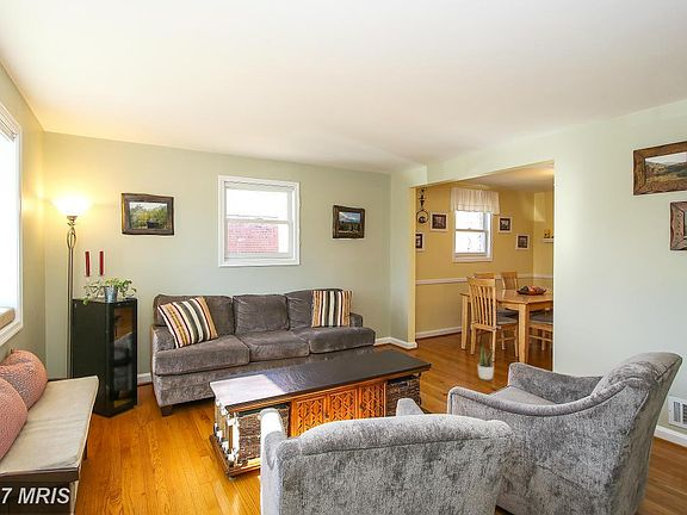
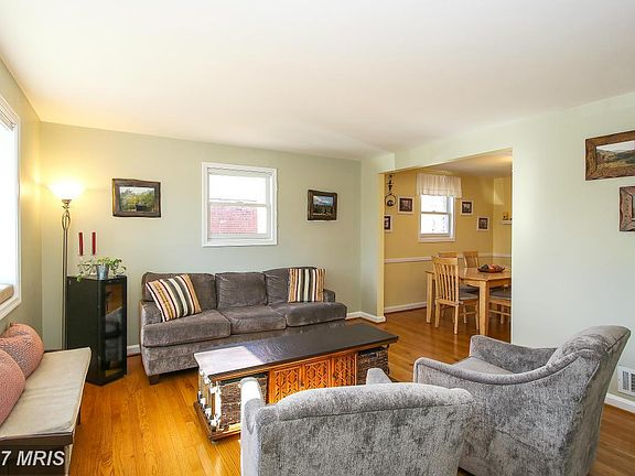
- potted plant (487, 360)
